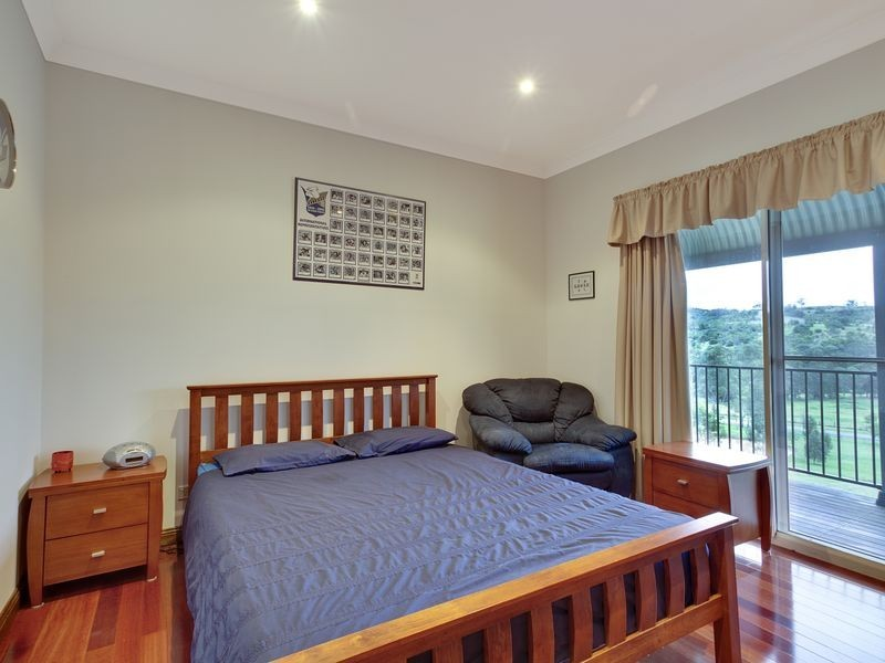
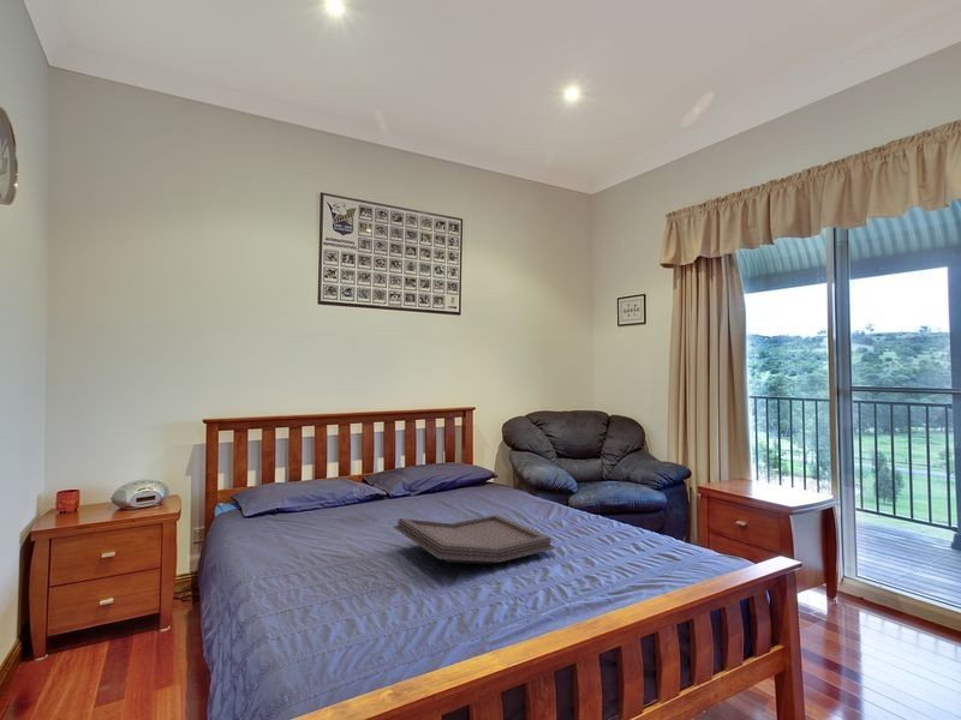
+ serving tray (472, 535)
